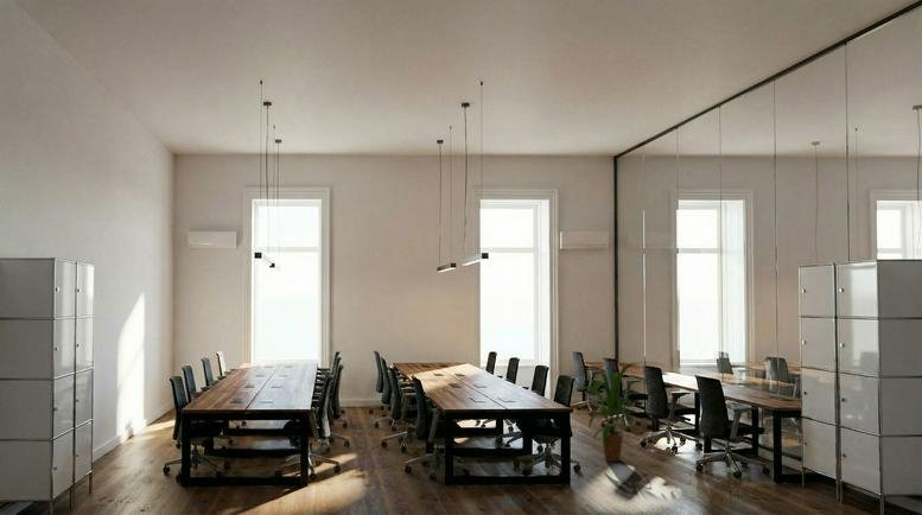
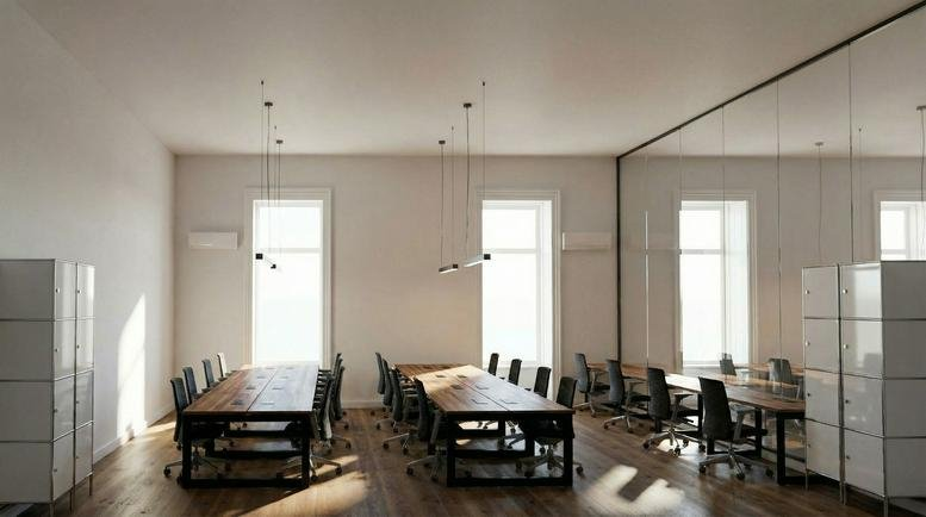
- house plant (604, 411)
